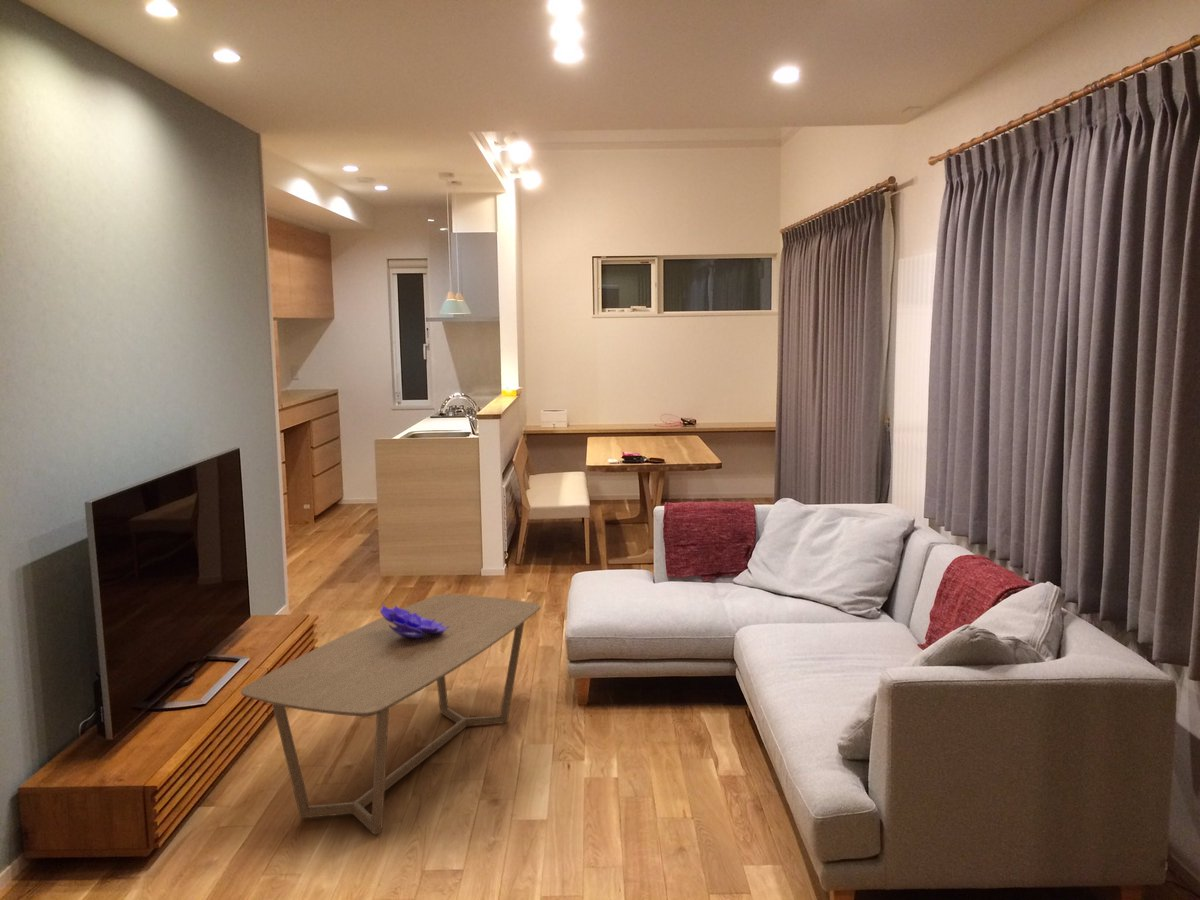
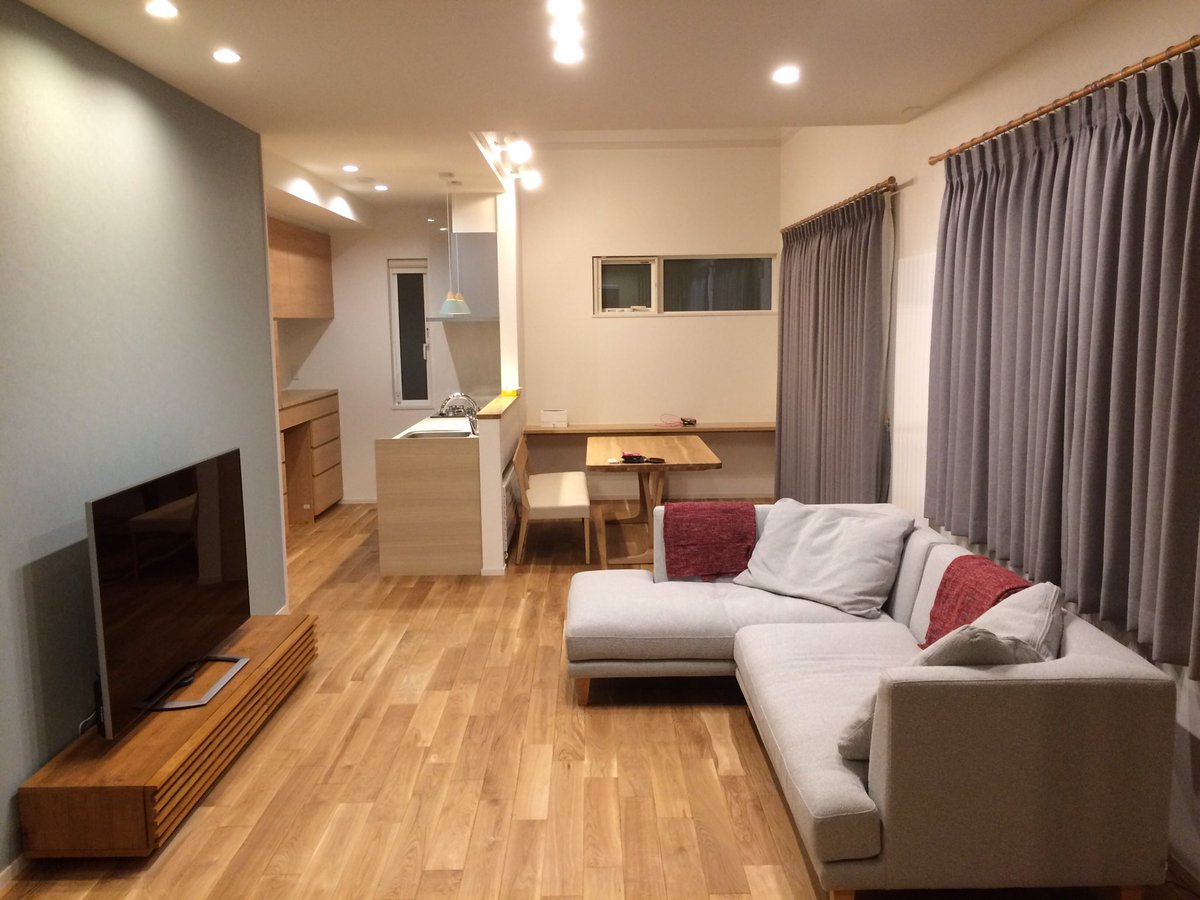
- coffee table (409, 696)
- decorative bowl (414, 619)
